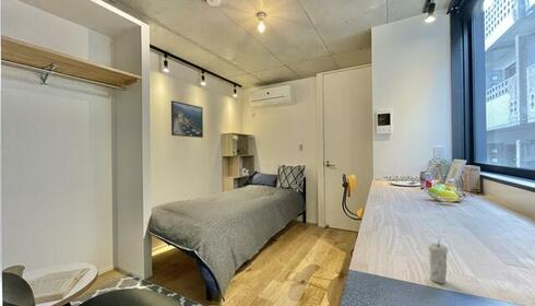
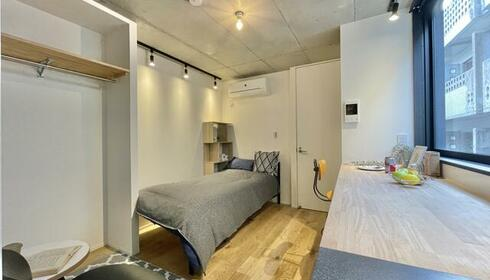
- candle (438, 258)
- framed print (188, 120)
